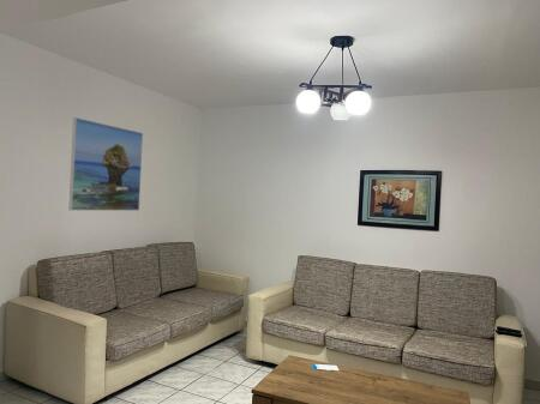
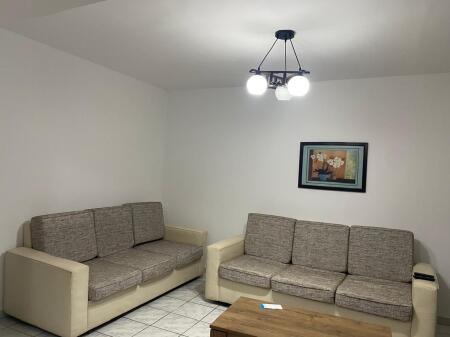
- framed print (108, 168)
